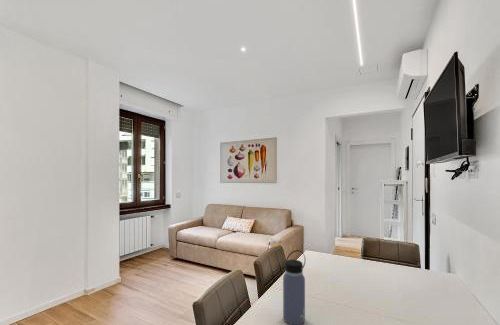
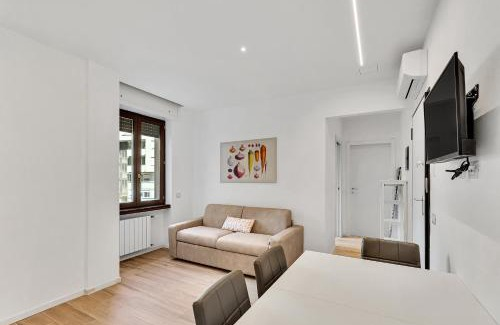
- water bottle (294, 286)
